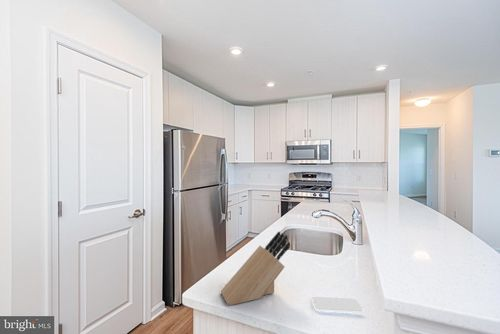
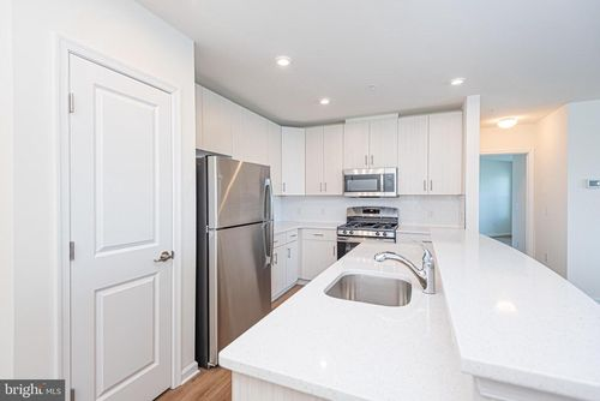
- smartphone (336, 304)
- knife block (257, 263)
